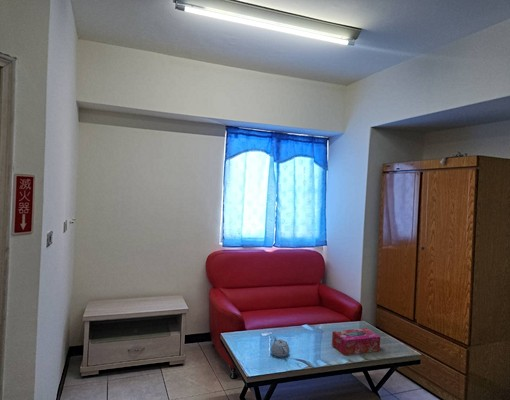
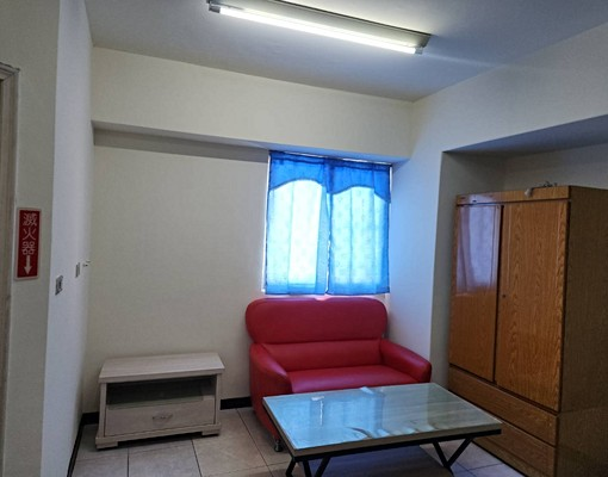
- teapot (279, 346)
- tissue box (355, 341)
